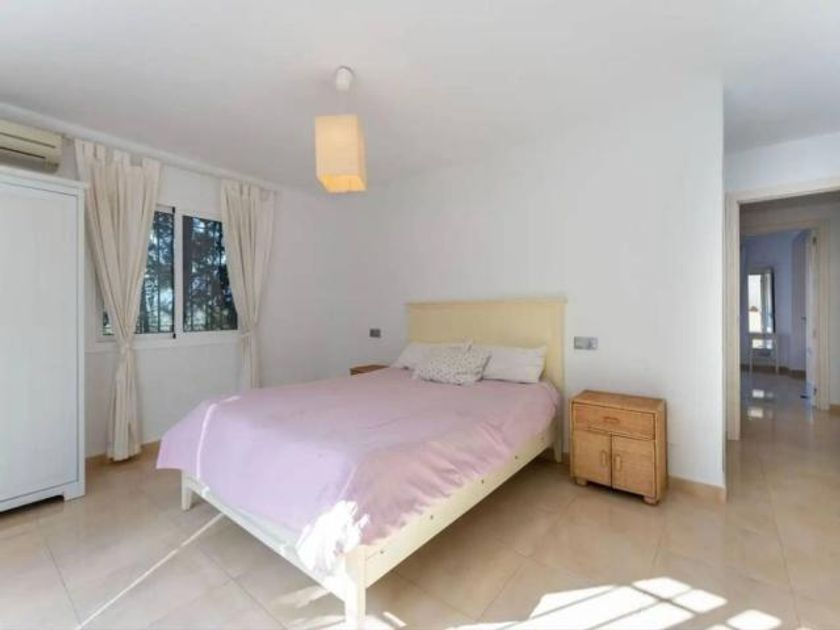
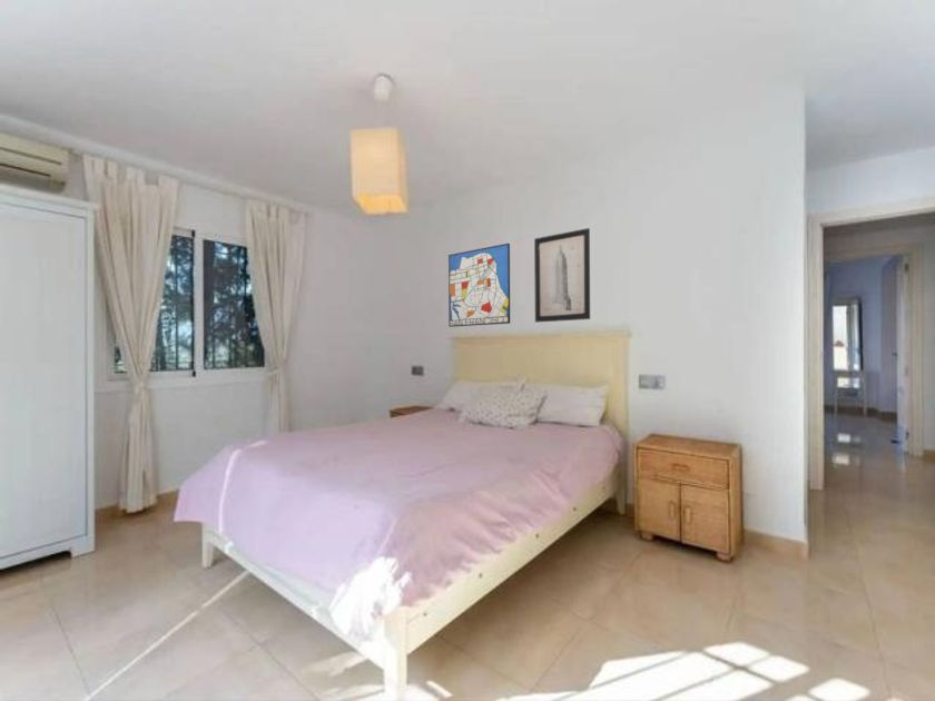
+ wall art (478, 287)
+ wall art (561, 277)
